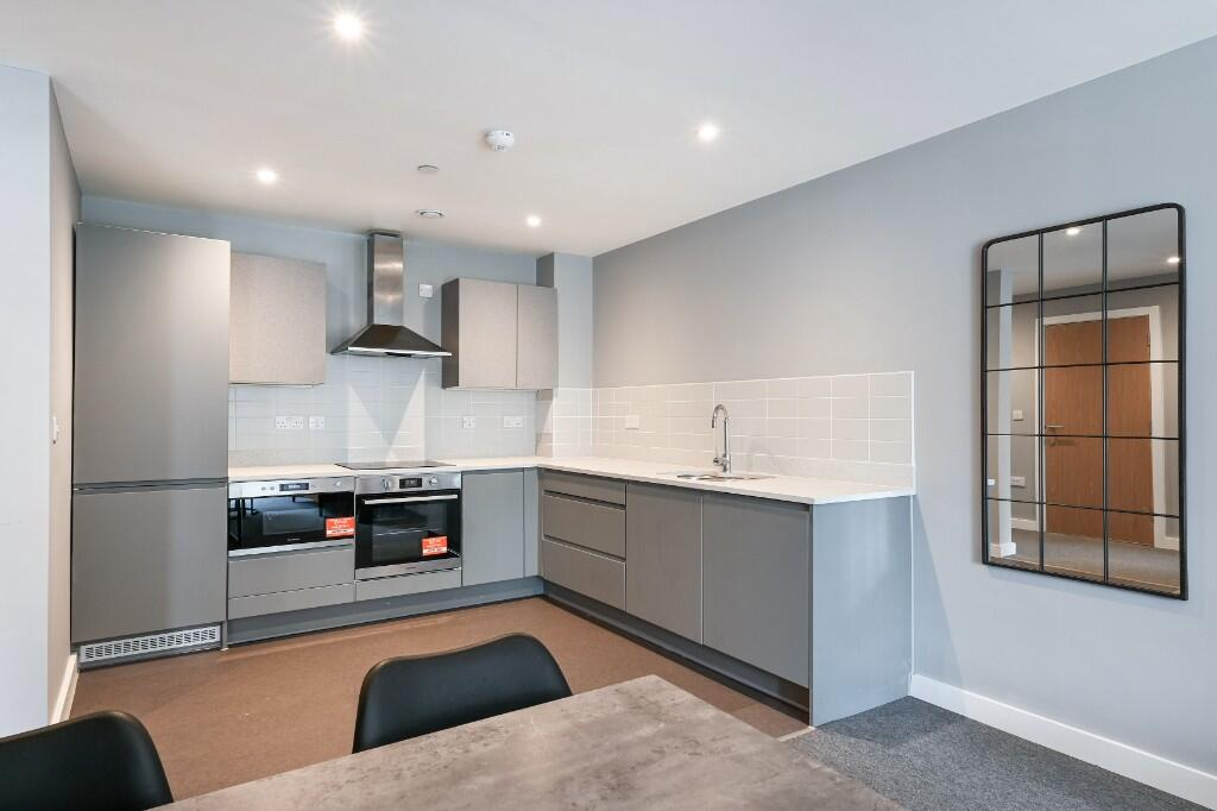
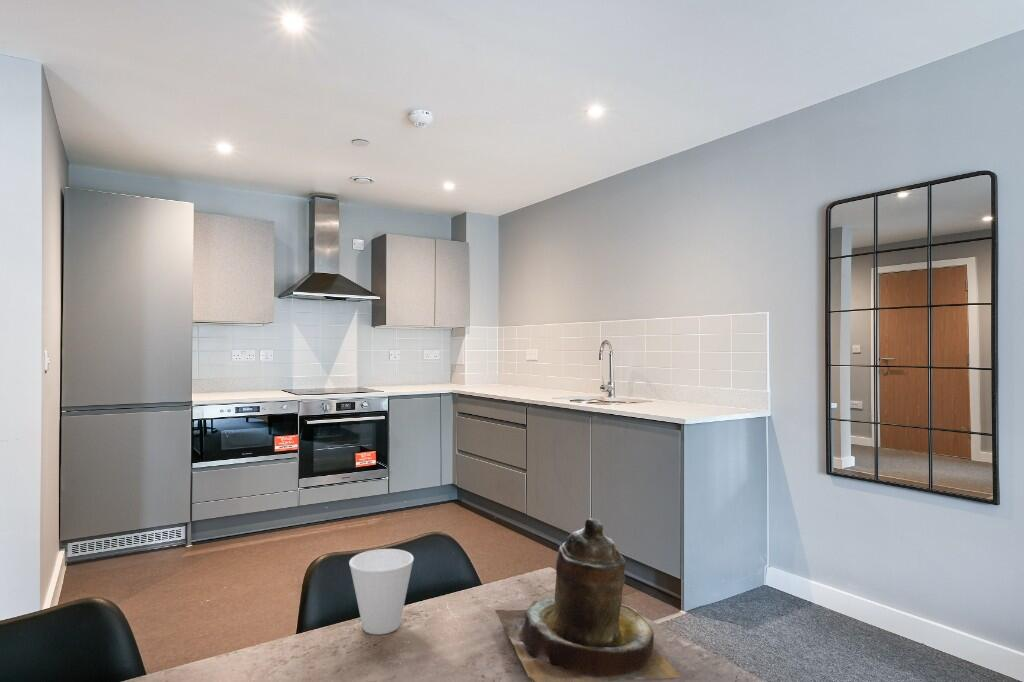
+ teapot (580, 584)
+ cup (381, 592)
